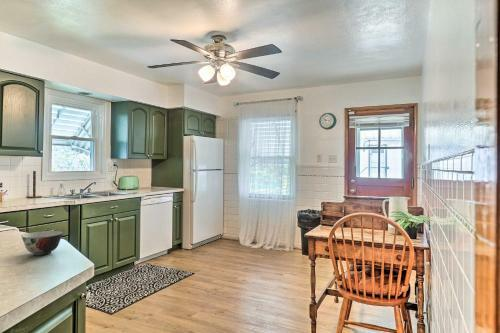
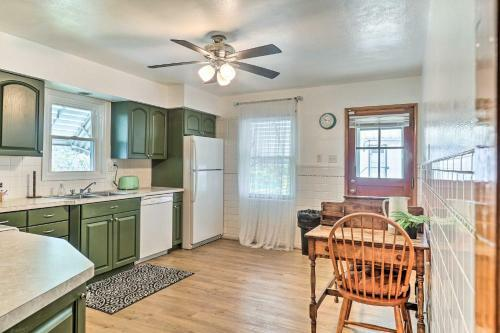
- soup bowl (42, 243)
